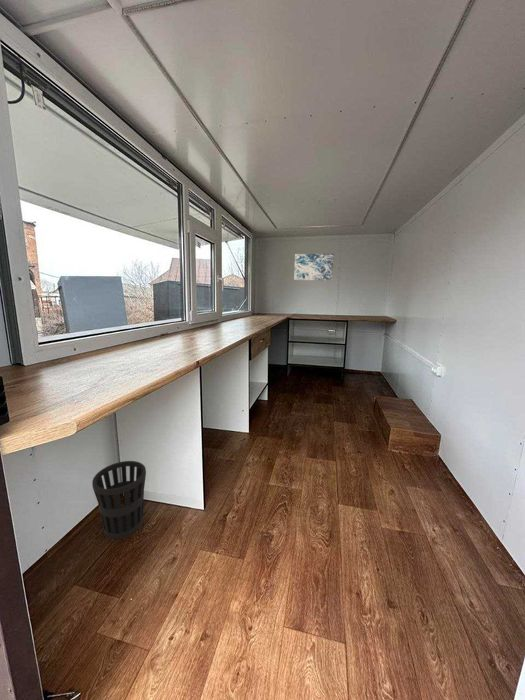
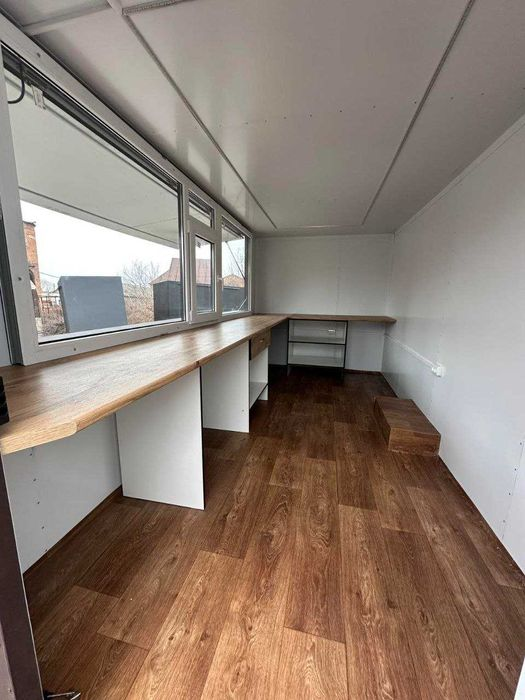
- wall art (313, 267)
- wastebasket (124, 499)
